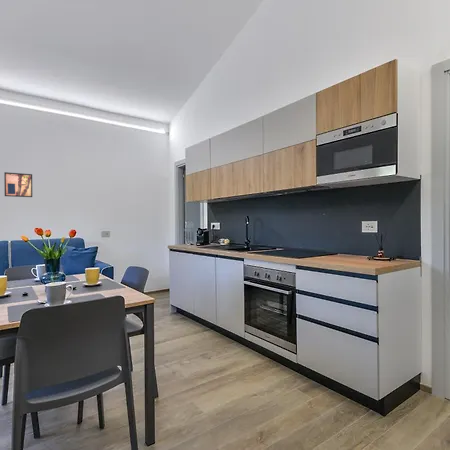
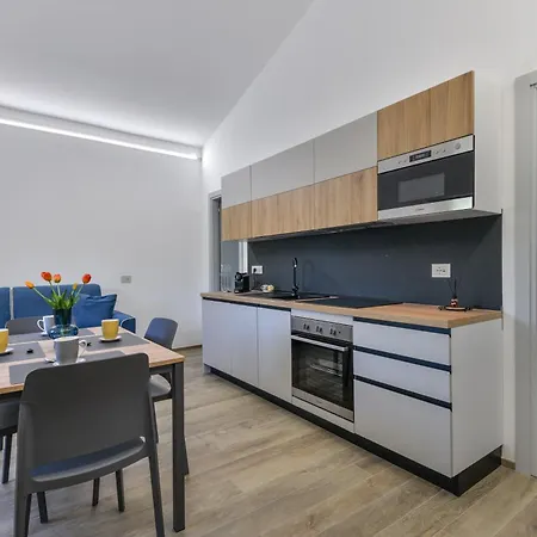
- wall art (18, 185)
